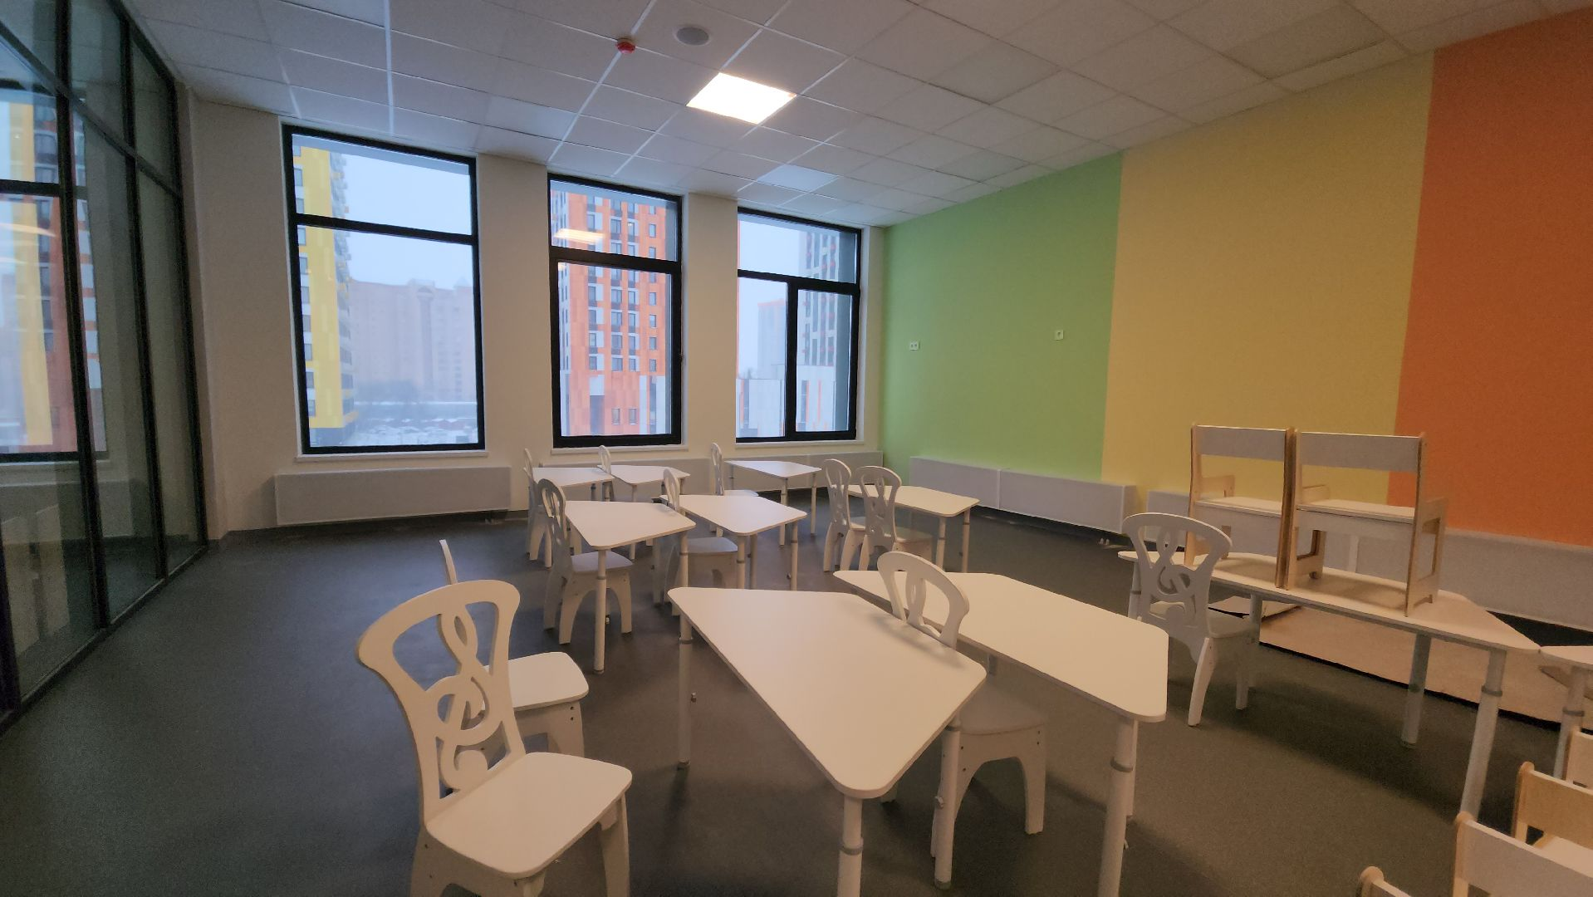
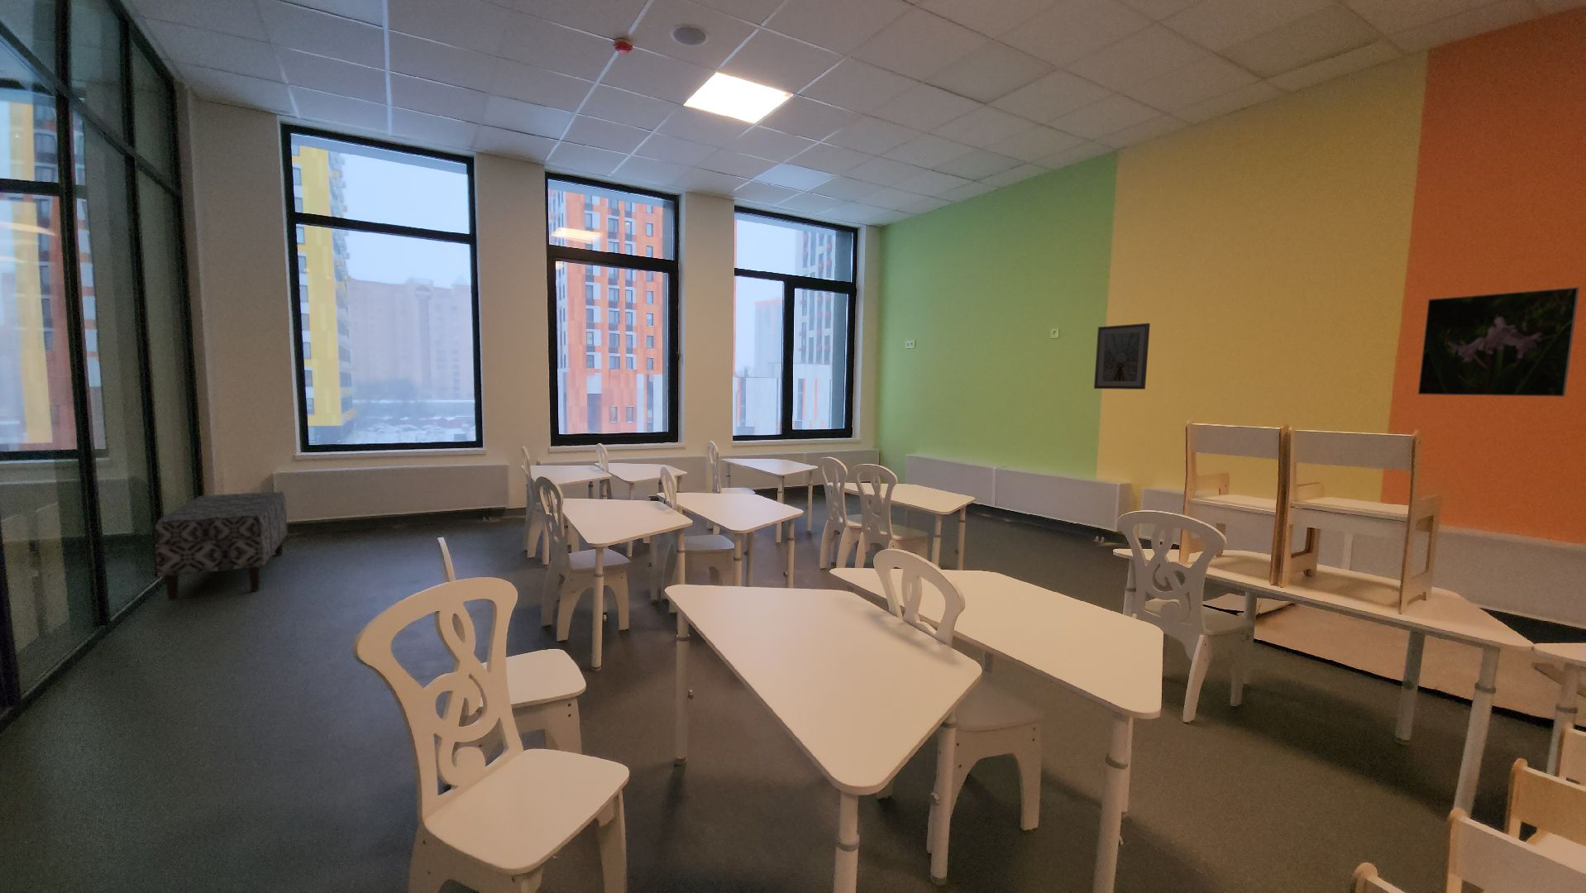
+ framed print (1492, 345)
+ bench (230, 539)
+ picture frame (1121, 357)
